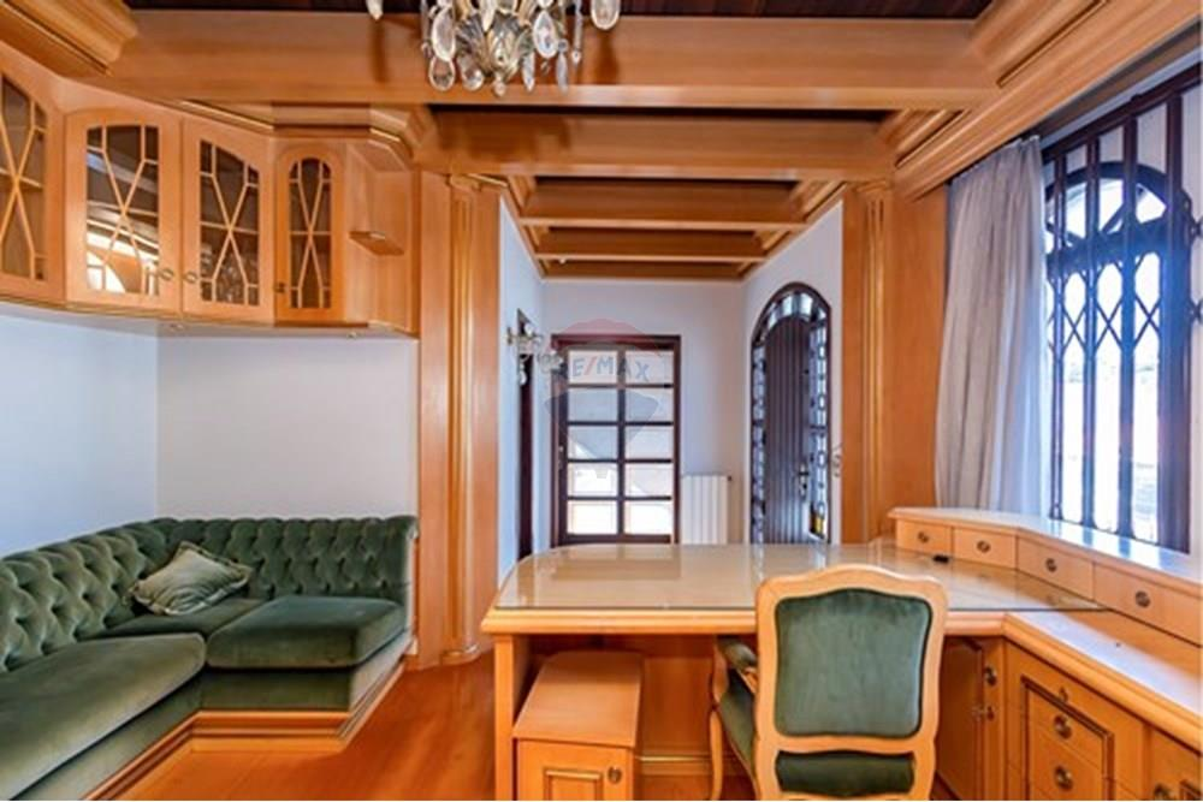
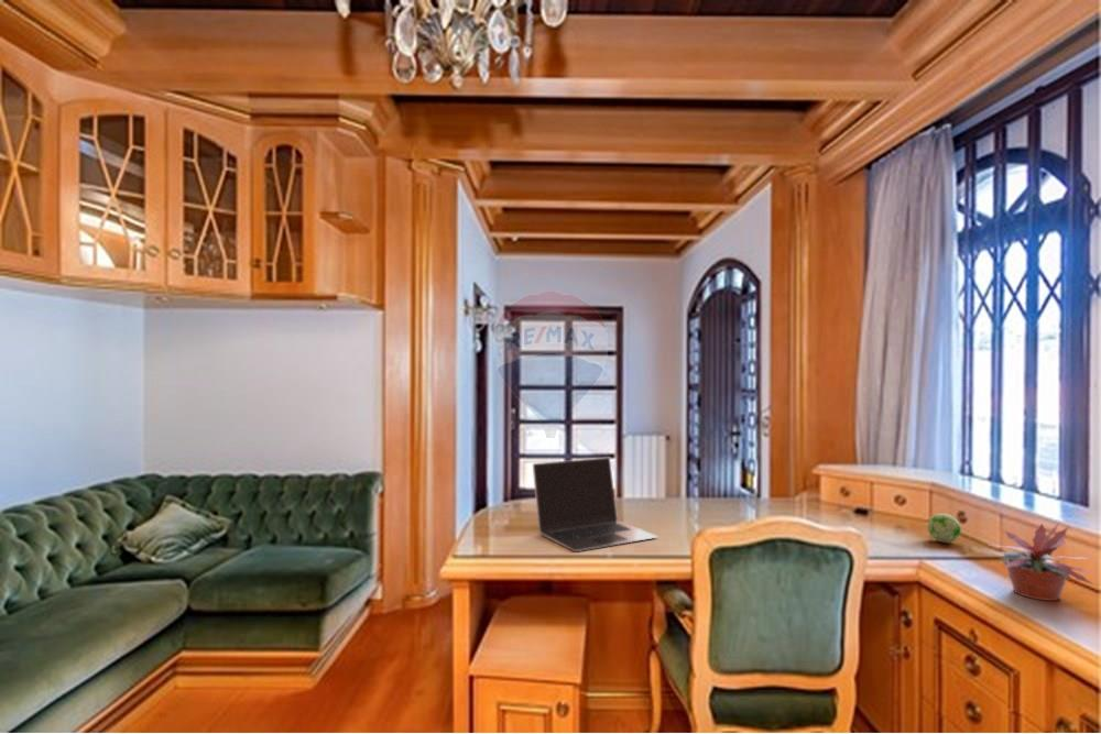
+ decorative ball (944, 527)
+ laptop (593, 500)
+ potted plant (1037, 555)
